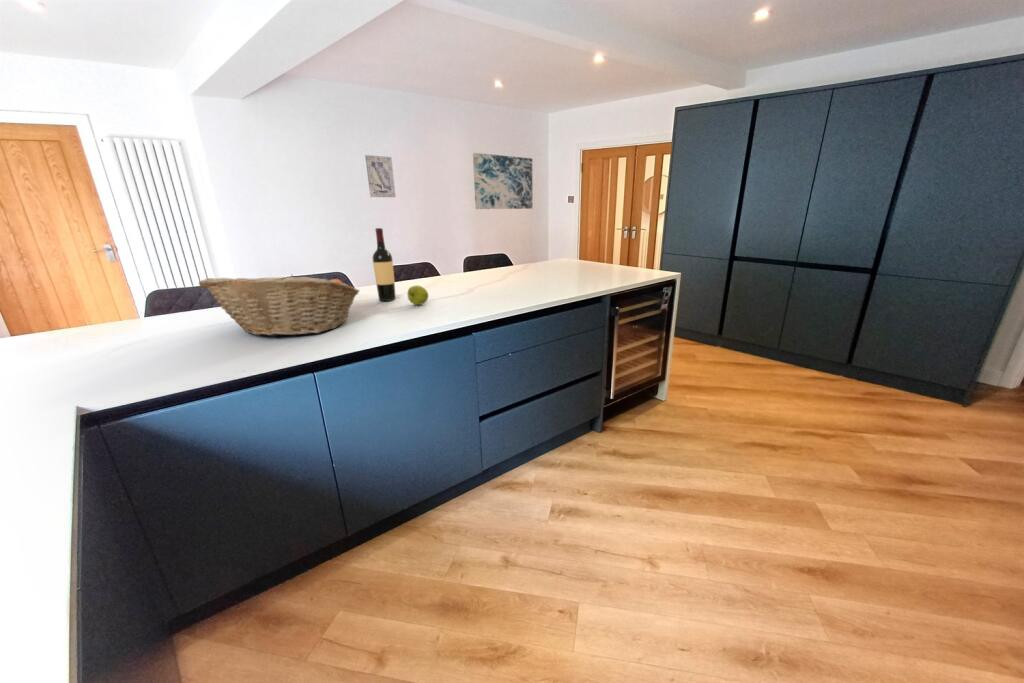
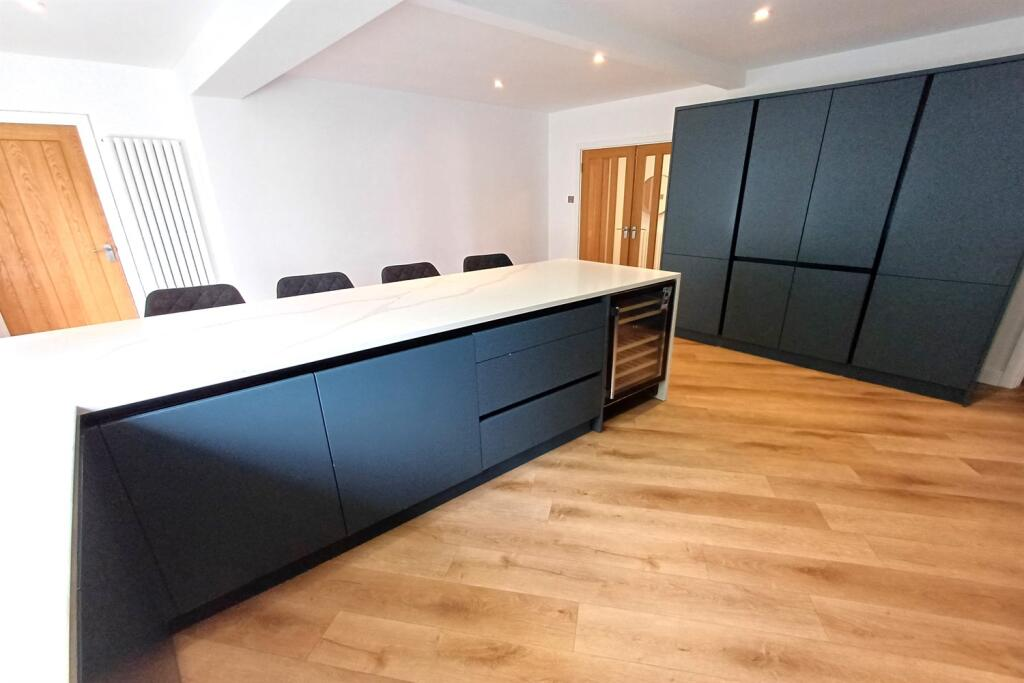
- wall art (504, 182)
- apple (417, 295)
- wine bottle (383, 264)
- fruit basket (287, 299)
- wall art (380, 177)
